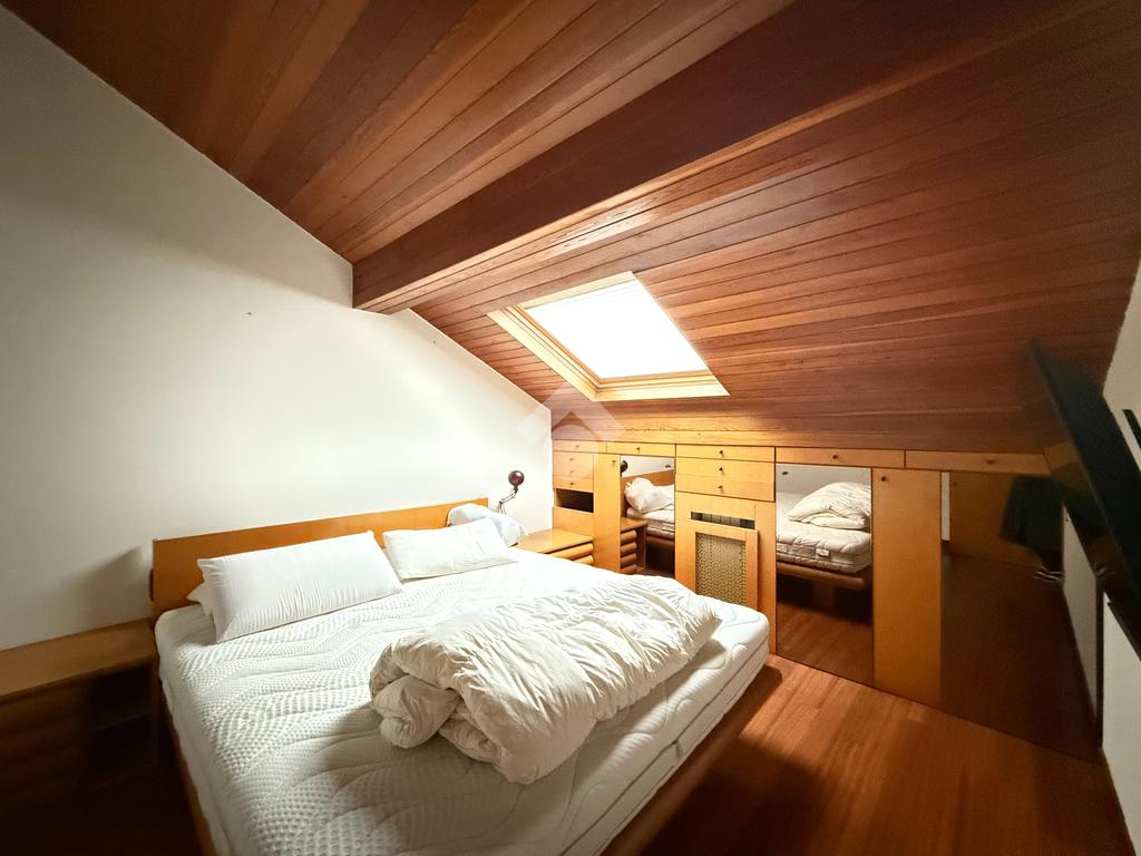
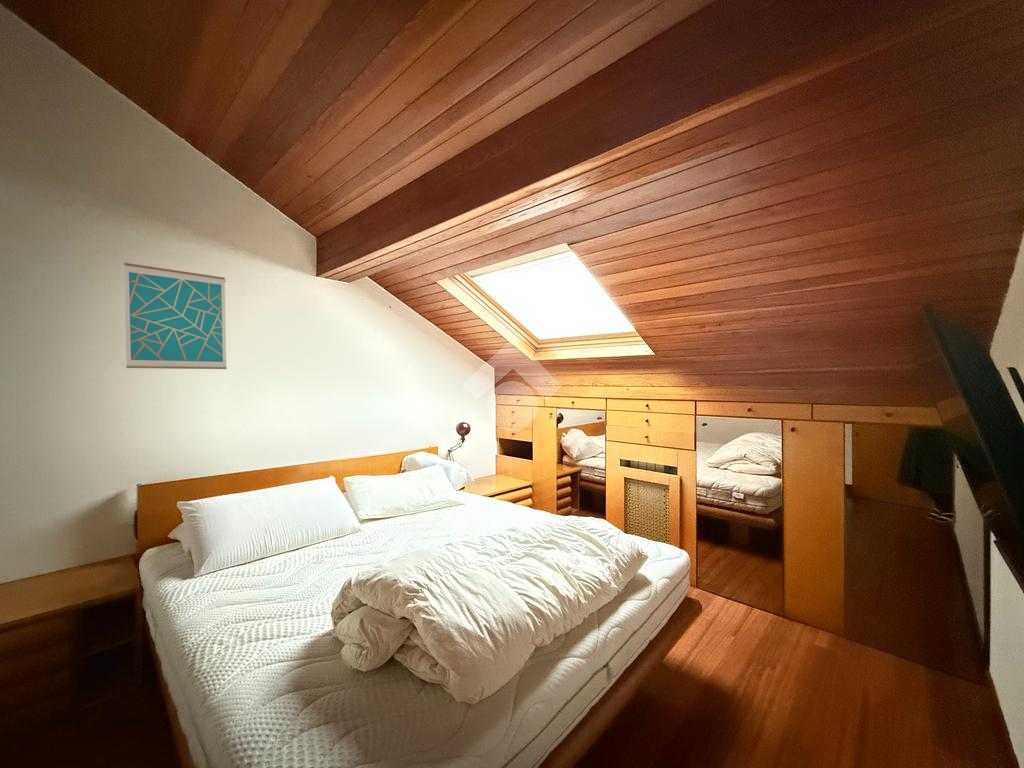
+ wall art (178, 319)
